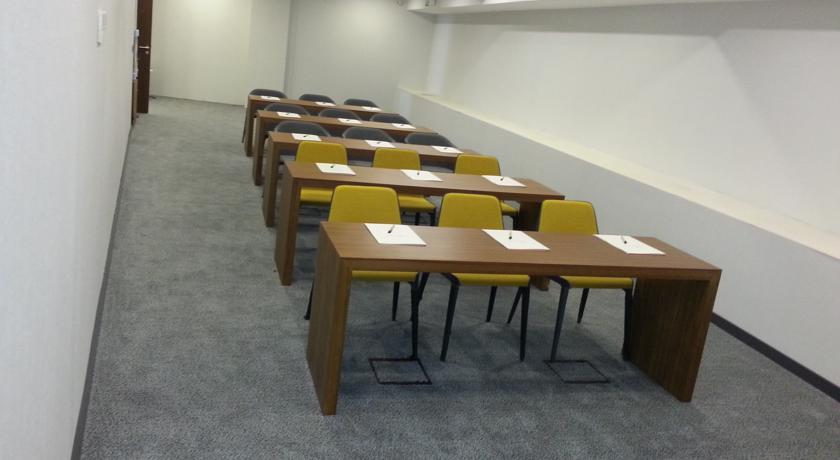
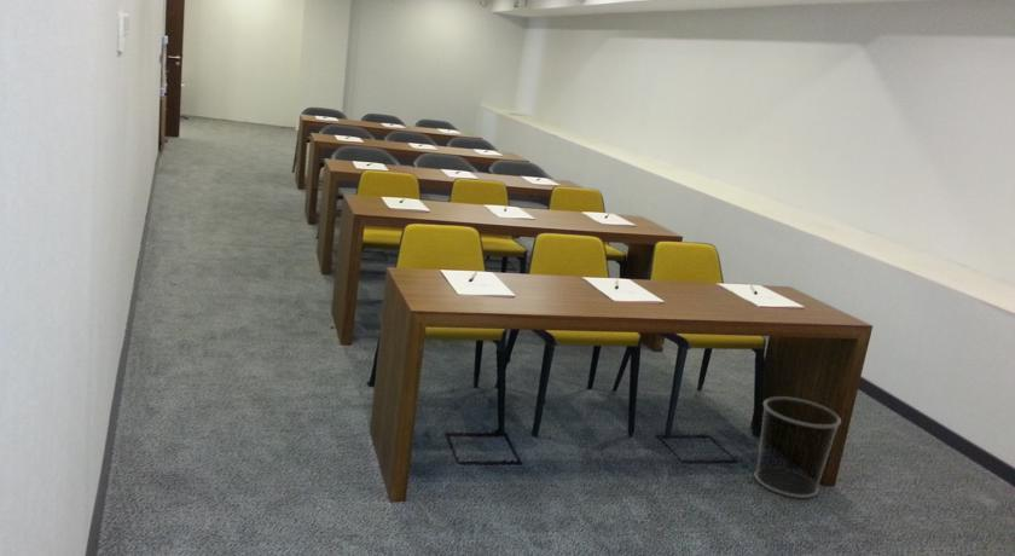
+ waste bin (794, 447)
